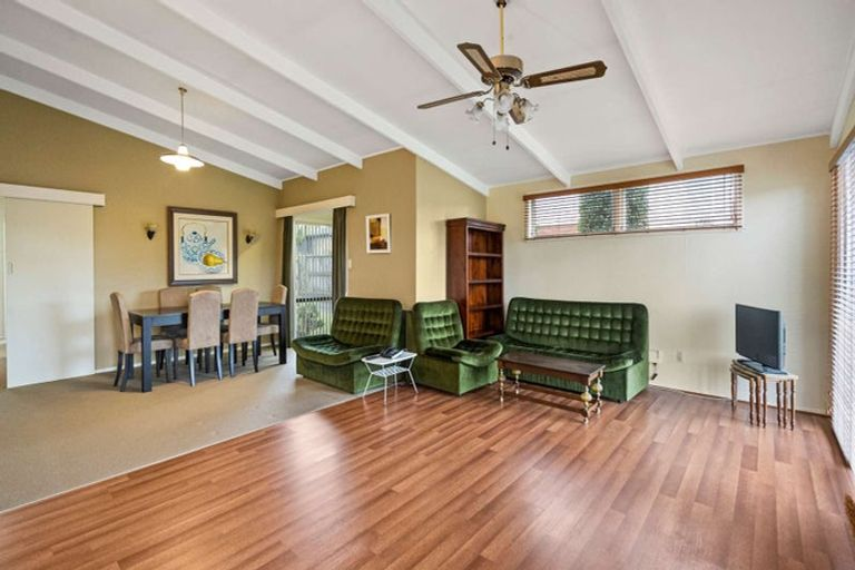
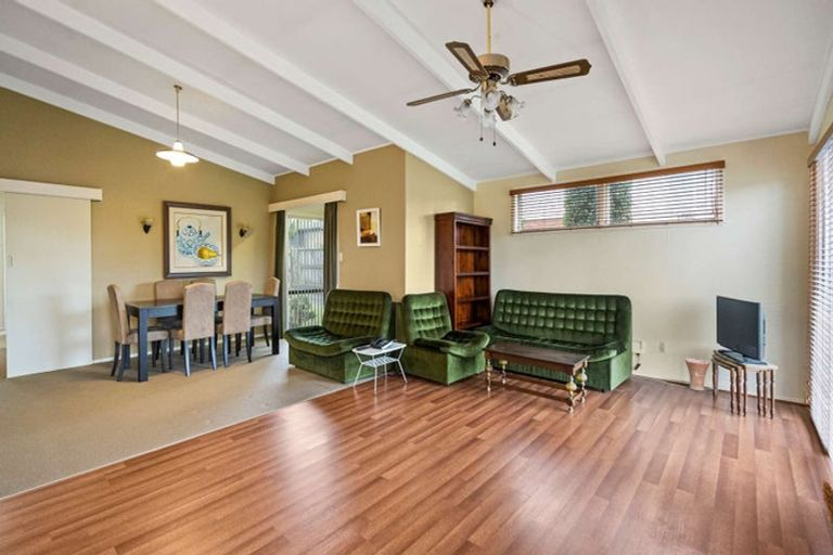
+ vase (696, 374)
